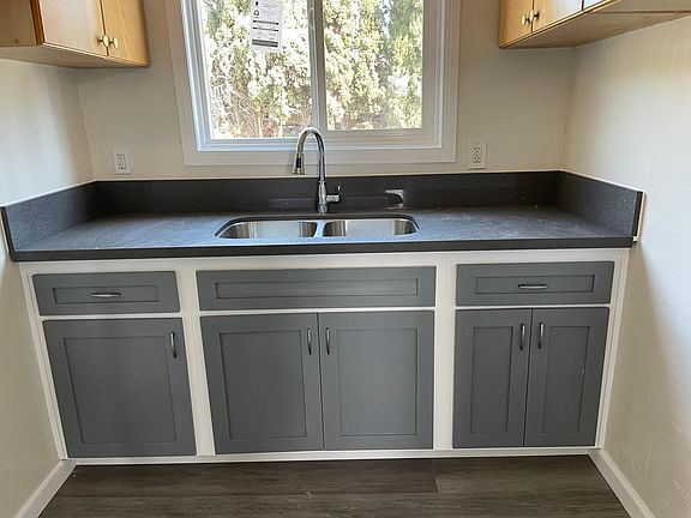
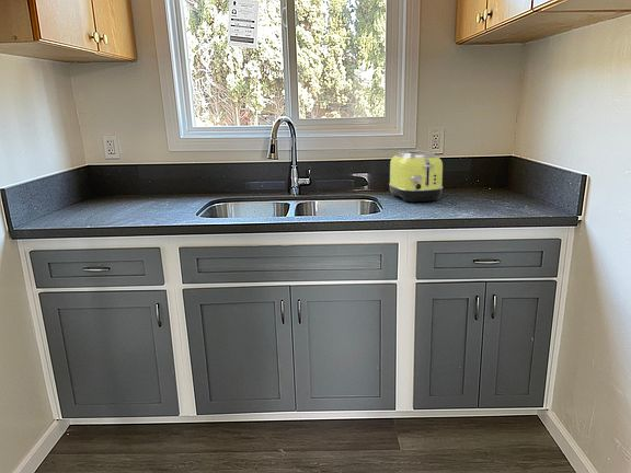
+ toaster (416, 175)
